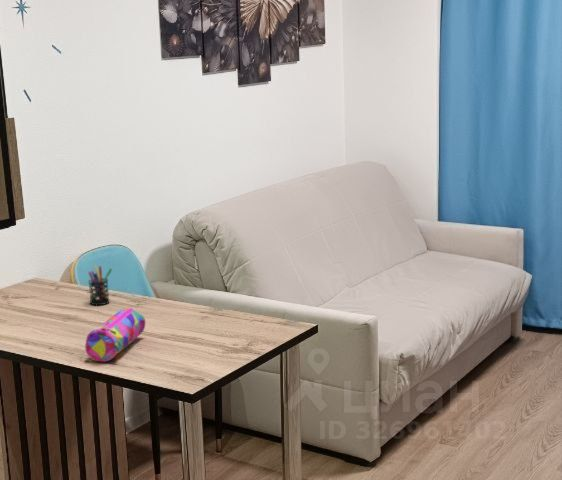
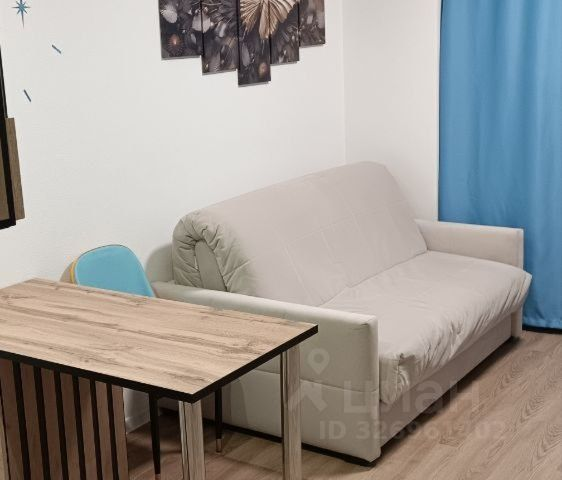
- pen holder (100, 283)
- pencil case (116, 333)
